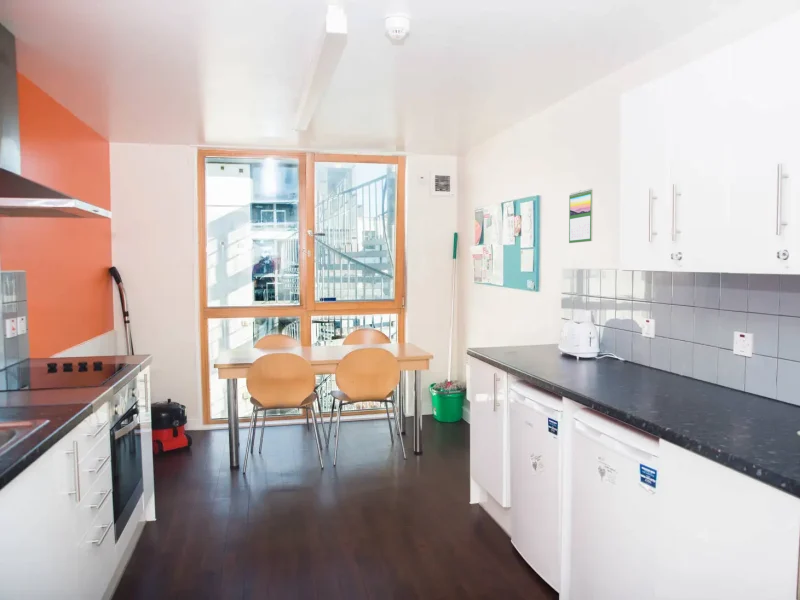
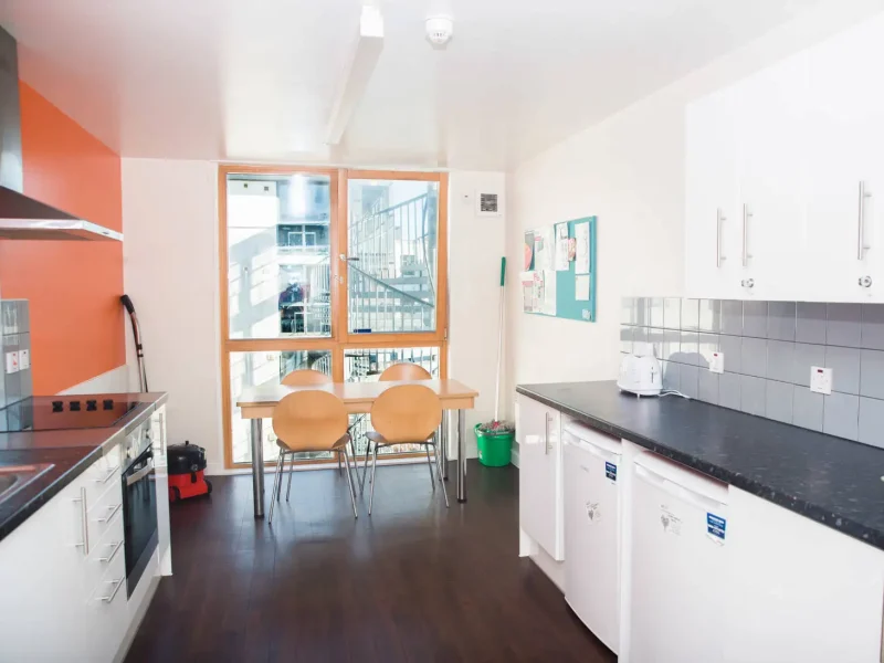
- calendar (580, 216)
